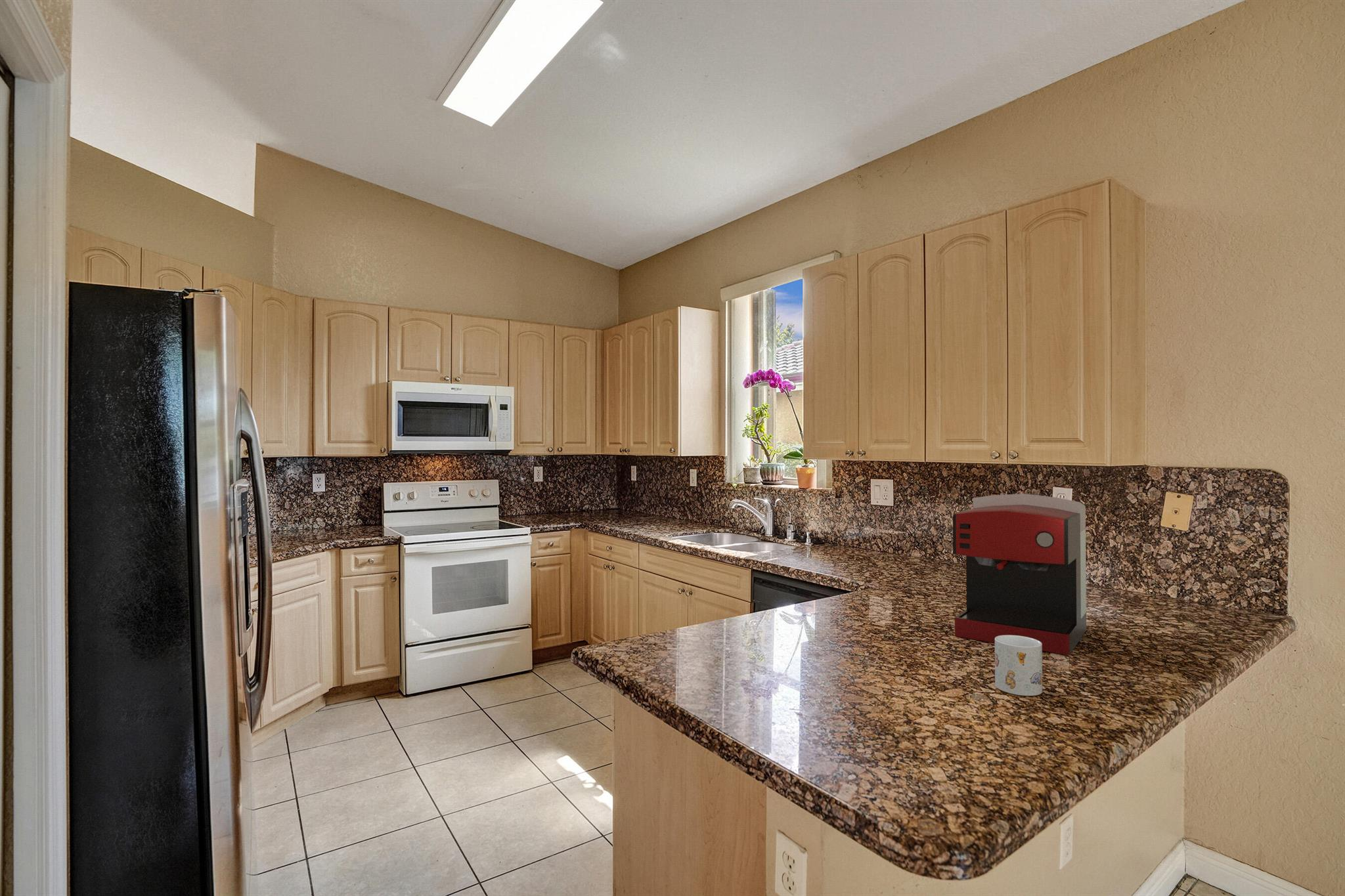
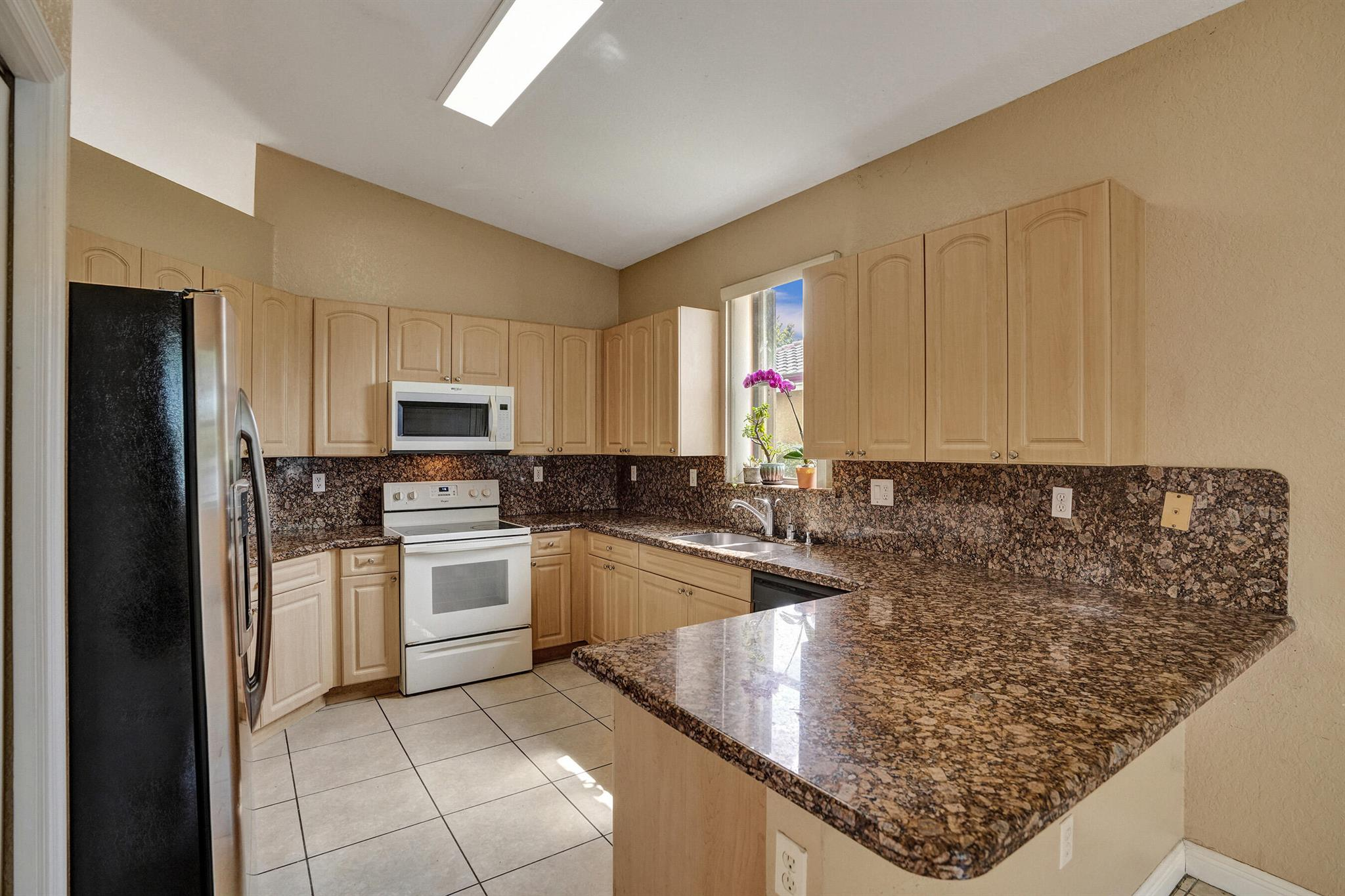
- mug (1022, 662)
- coffee maker (1017, 566)
